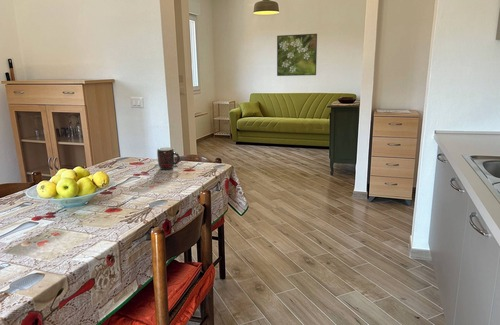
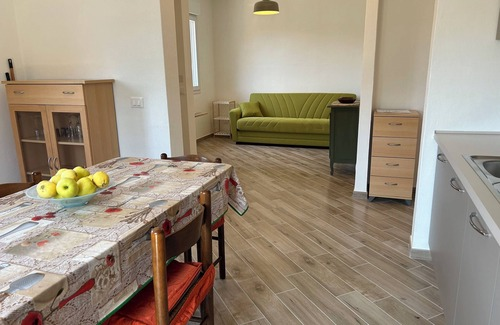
- mug (168, 158)
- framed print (296, 55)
